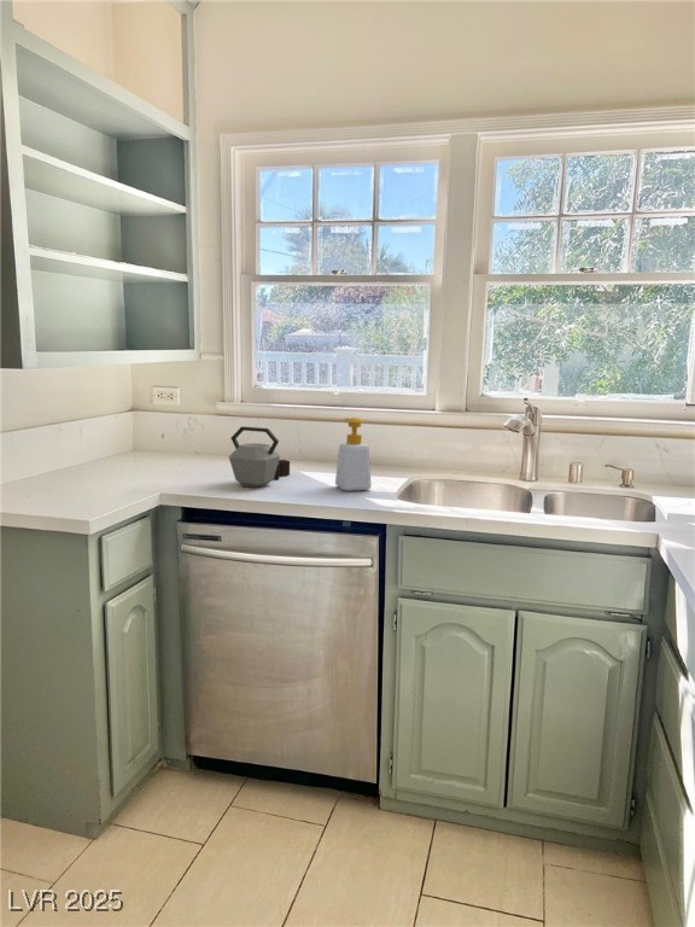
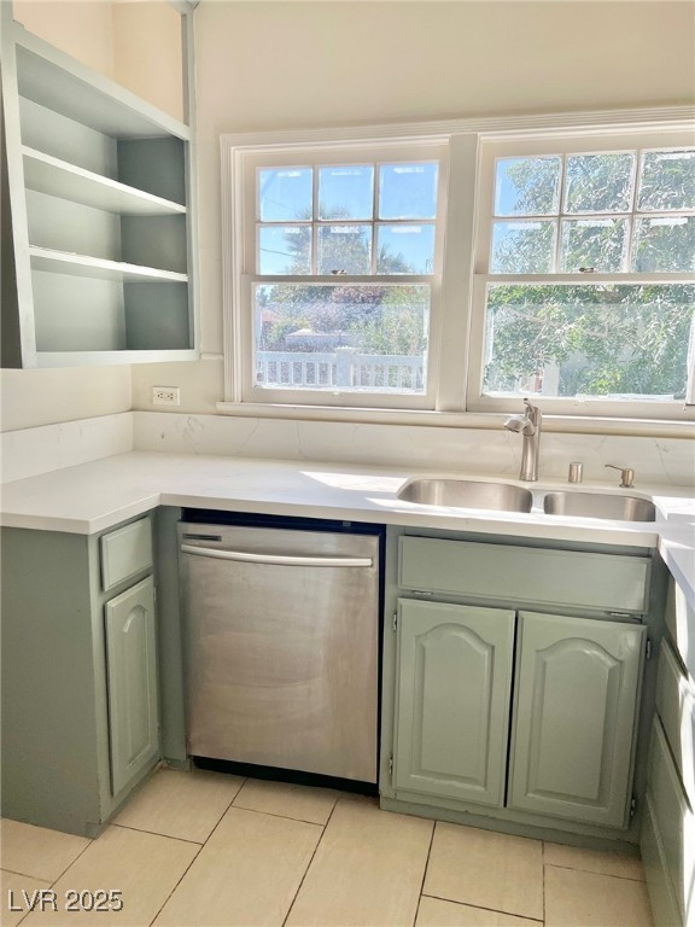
- soap bottle (351, 451)
- kettle (265, 453)
